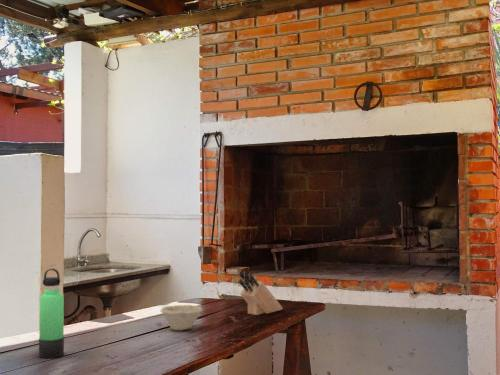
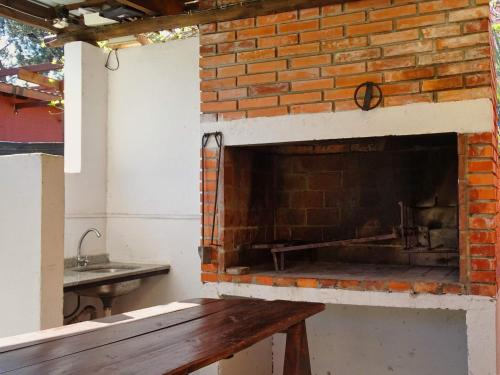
- thermos bottle (51, 311)
- bowl (181, 317)
- knife block (259, 290)
